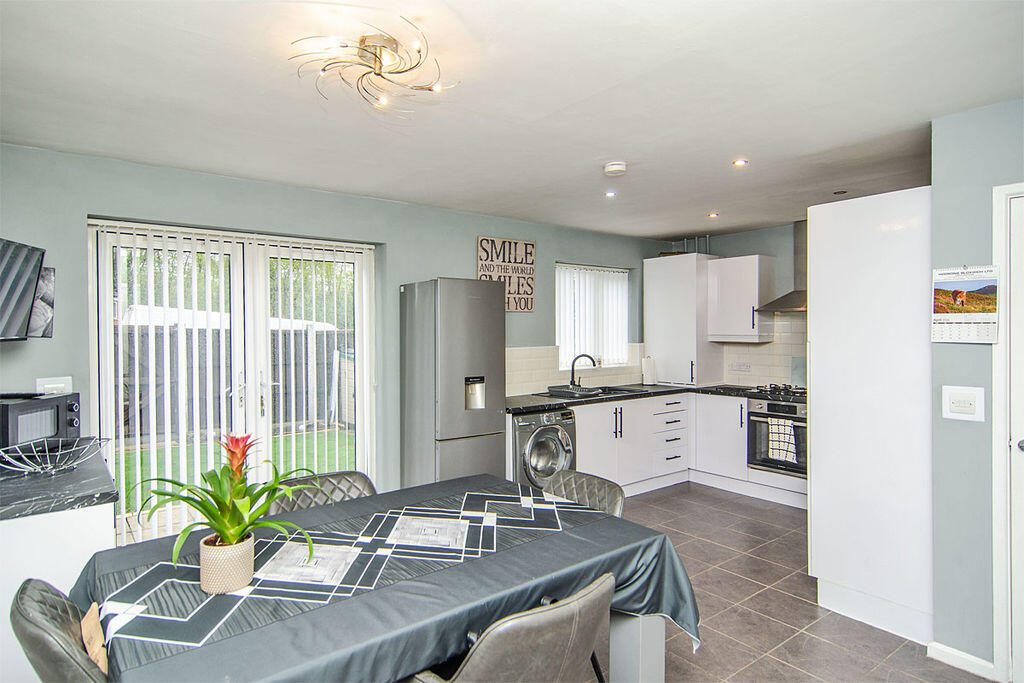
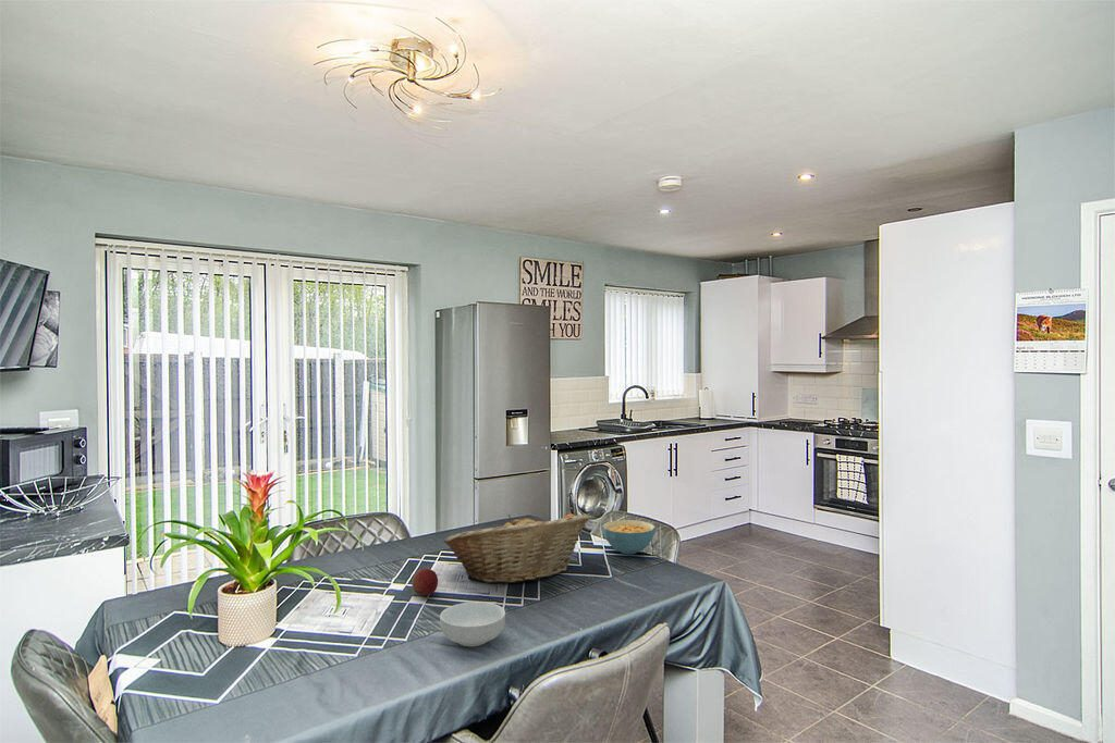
+ apple (425, 582)
+ cereal bowl (473, 626)
+ cereal bowl (628, 538)
+ fruit basket (518, 541)
